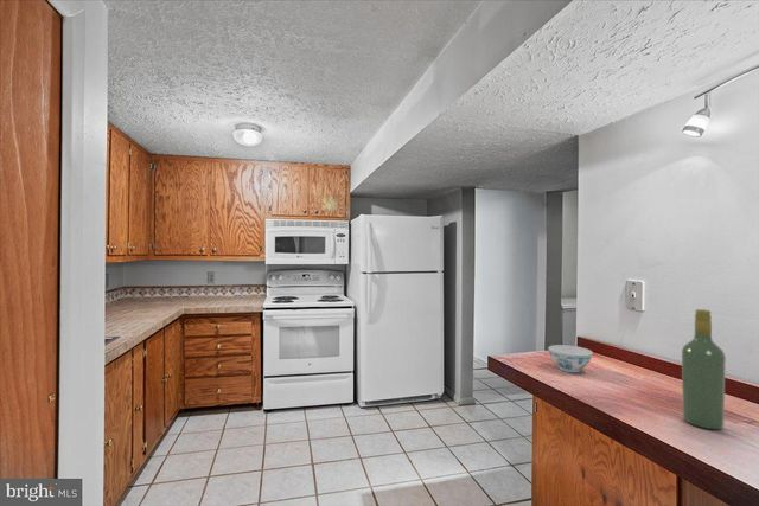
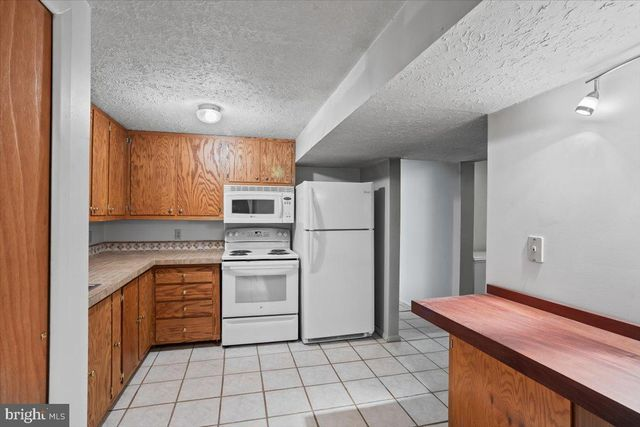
- chinaware (569, 359)
- wine bottle (702, 366)
